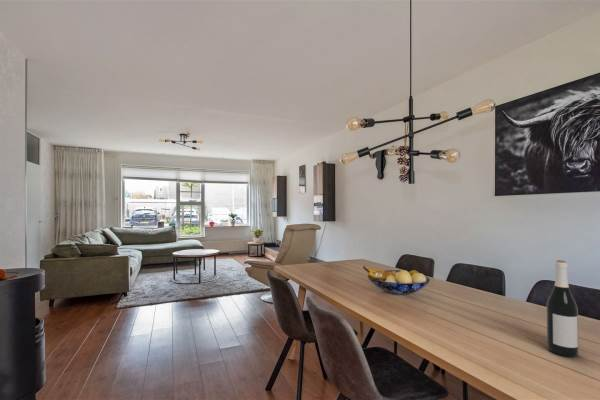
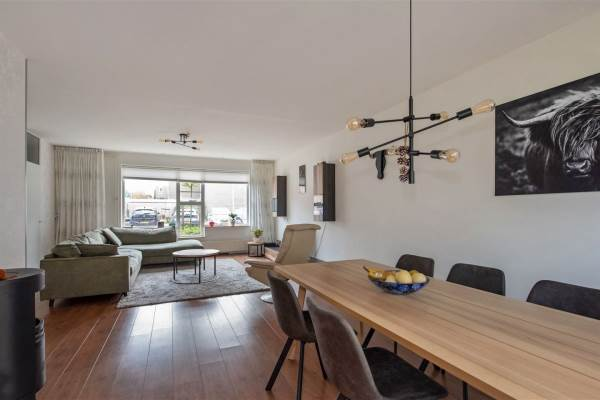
- wine bottle (561, 306)
